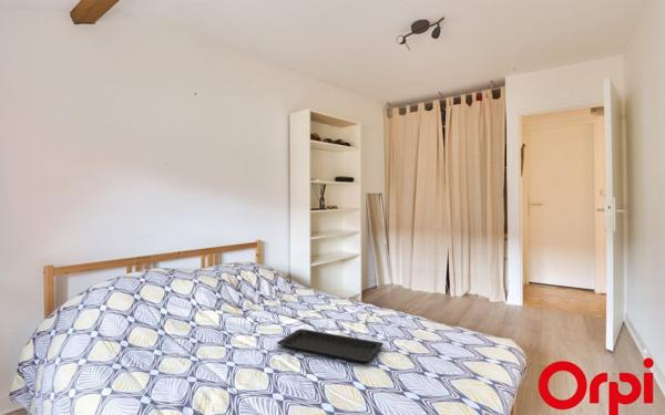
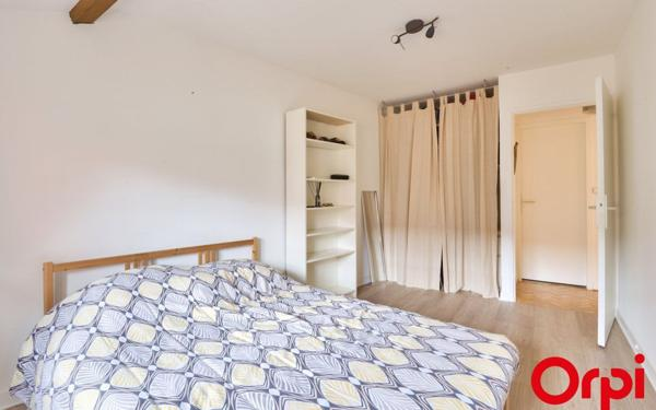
- serving tray (329, 345)
